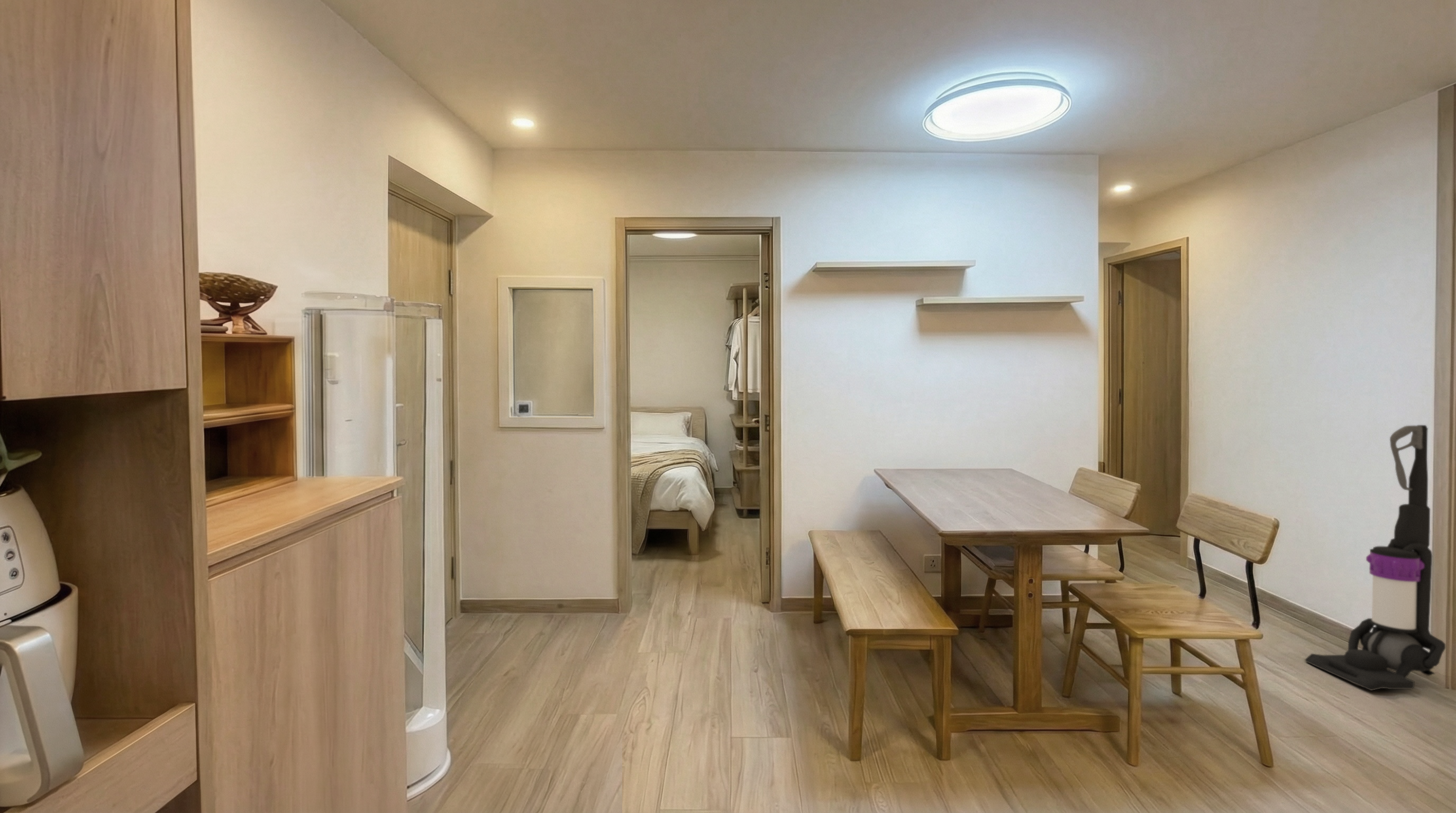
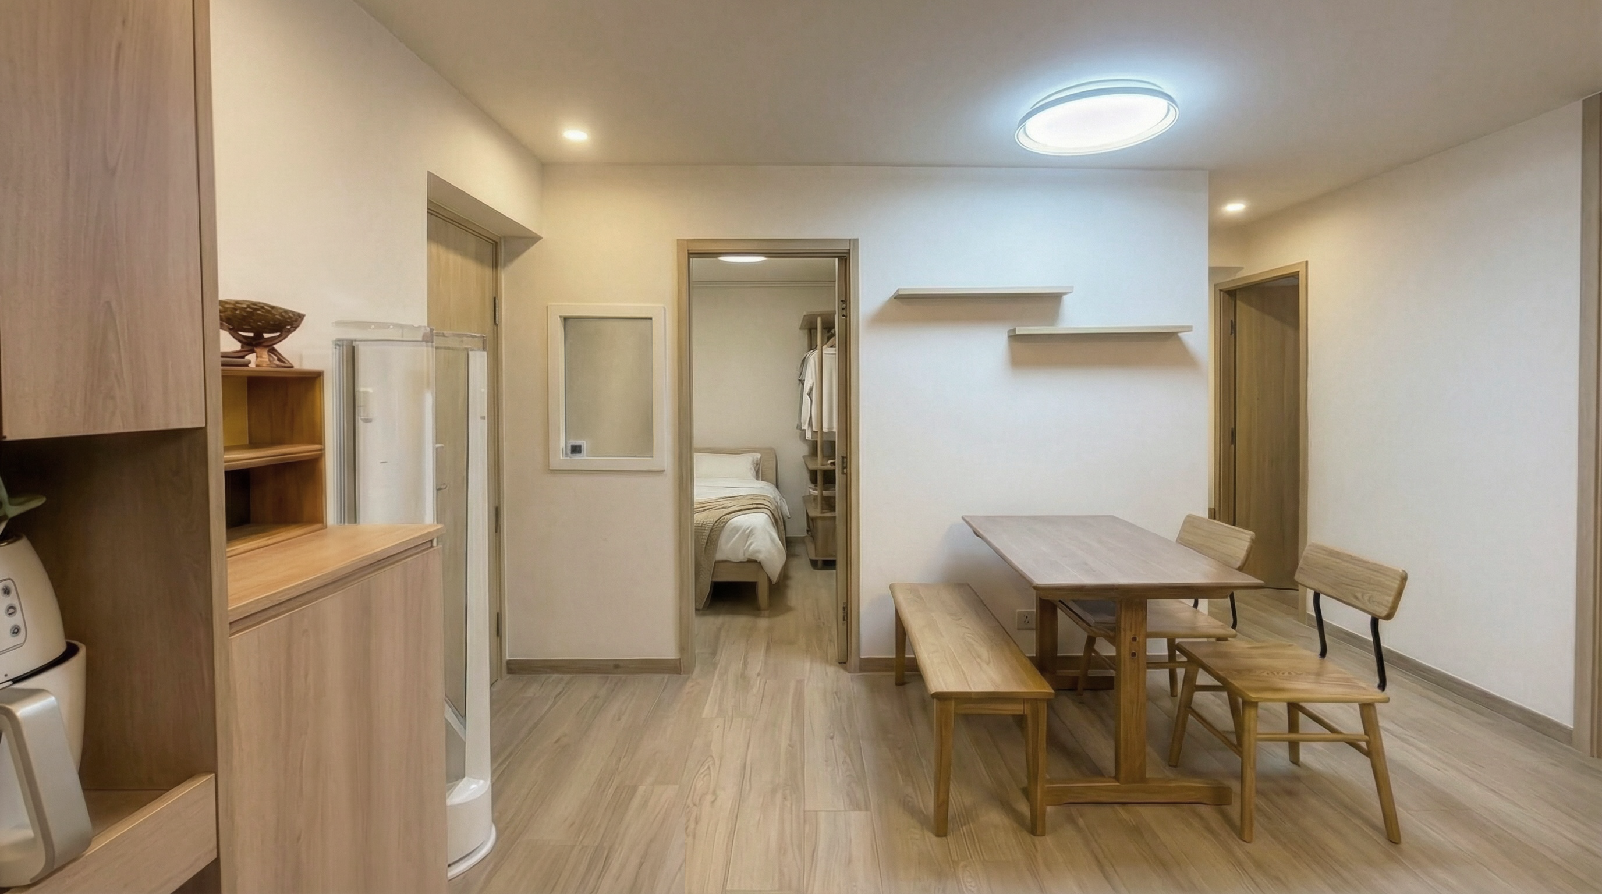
- vacuum cleaner (1386, 551)
